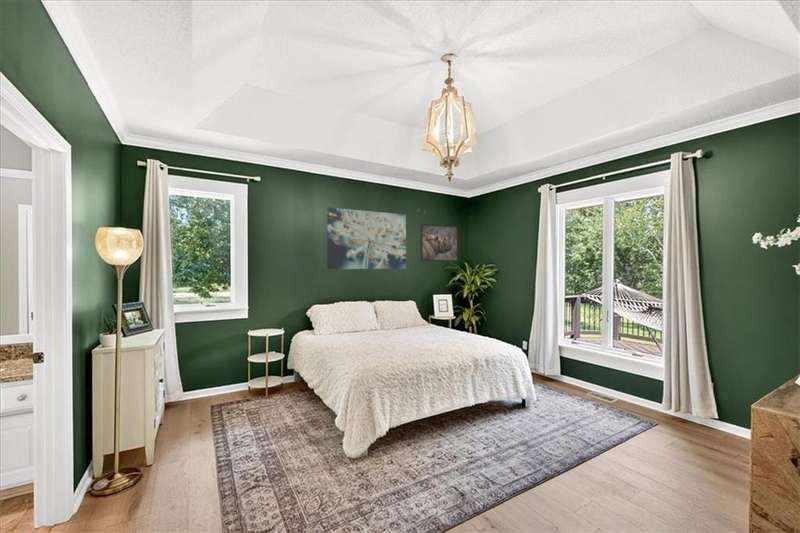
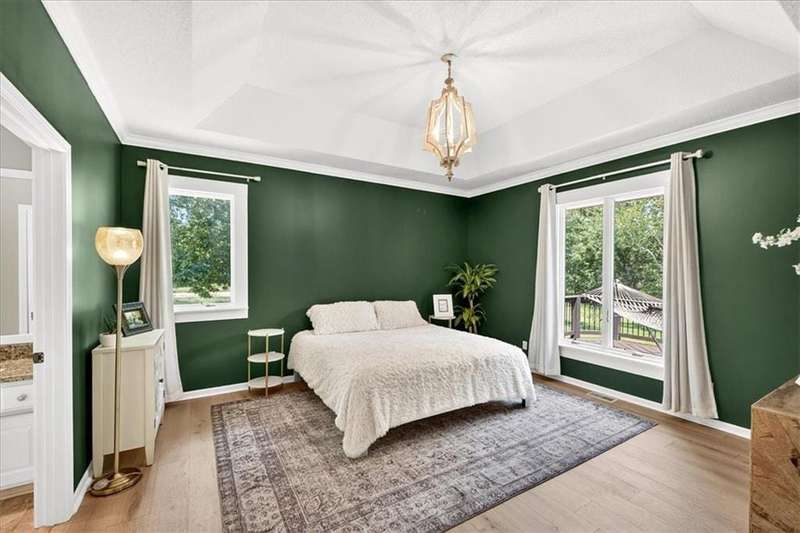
- wall art (369, 240)
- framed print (440, 243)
